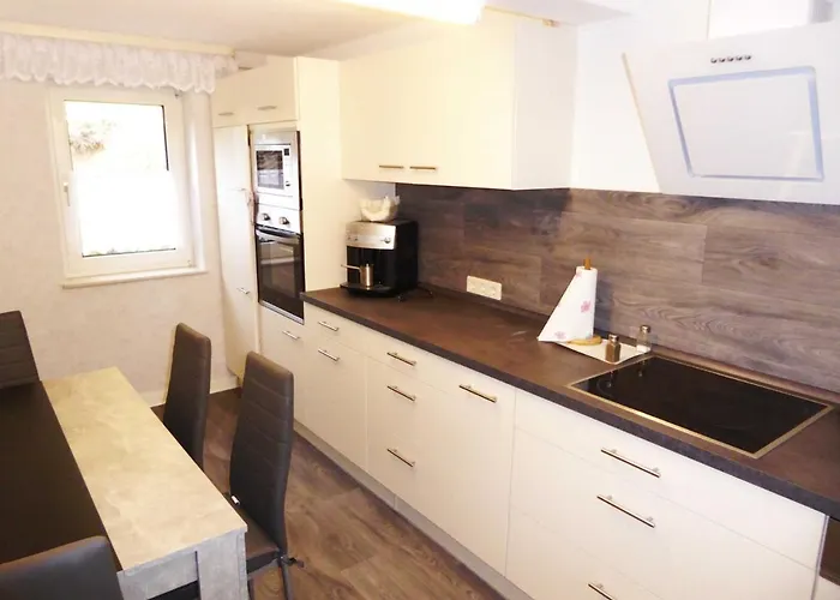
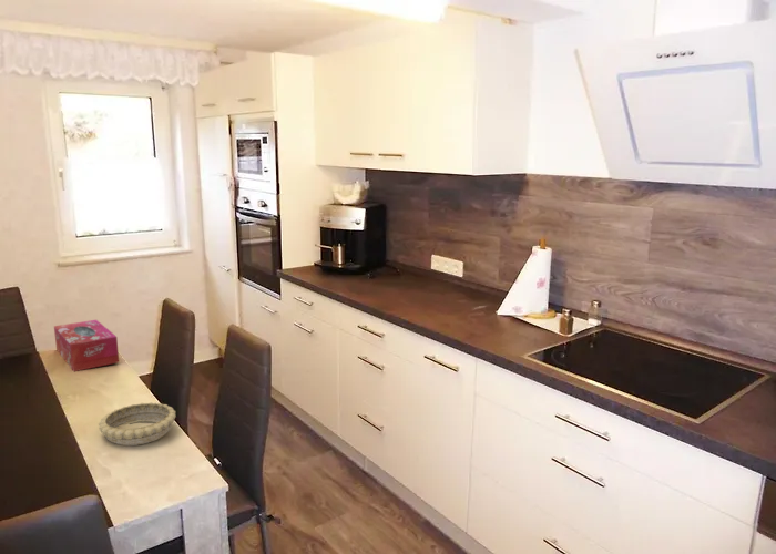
+ decorative bowl (135, 422)
+ tissue box (85, 343)
